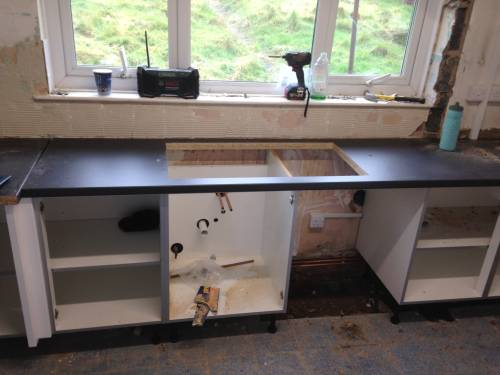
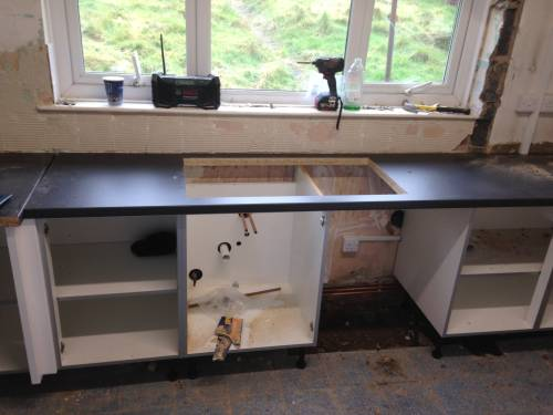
- water bottle (452, 126)
